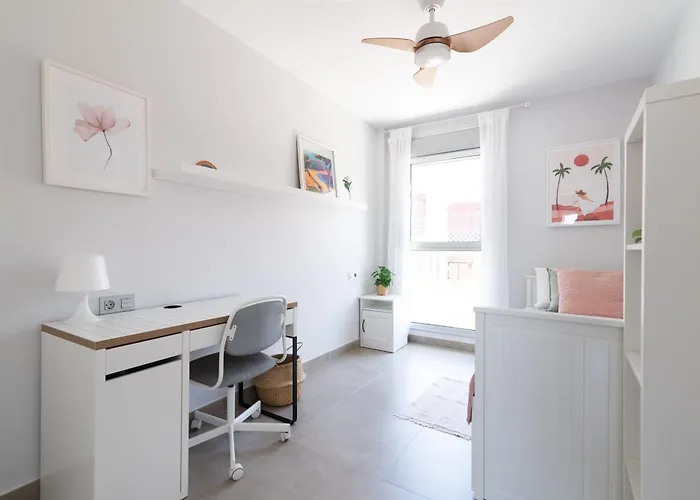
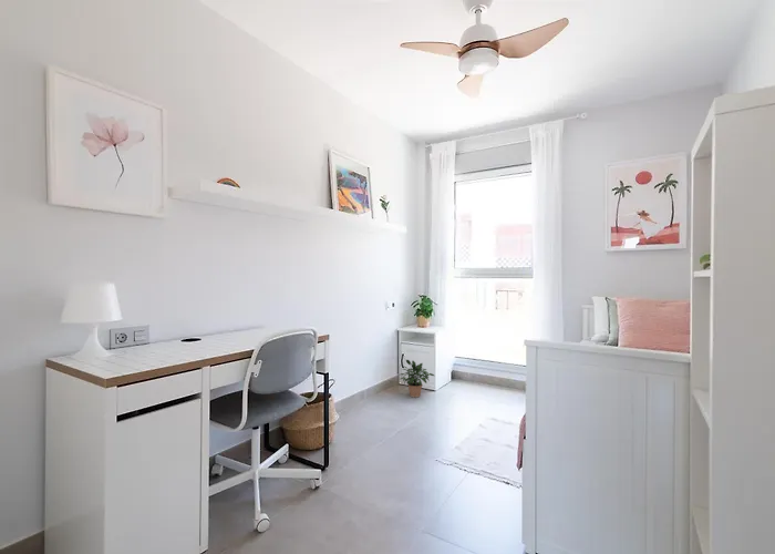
+ potted plant (416, 378)
